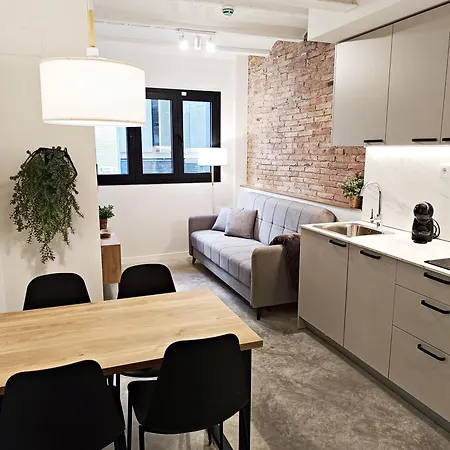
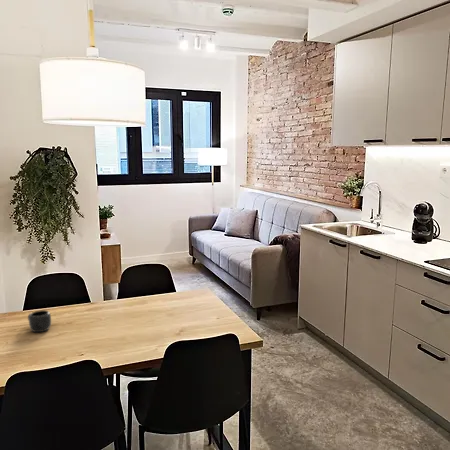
+ mug (39, 320)
